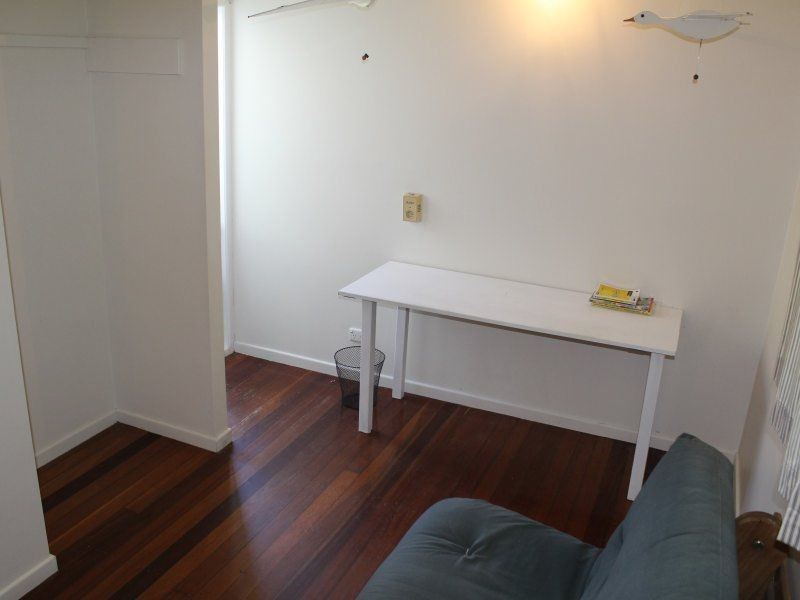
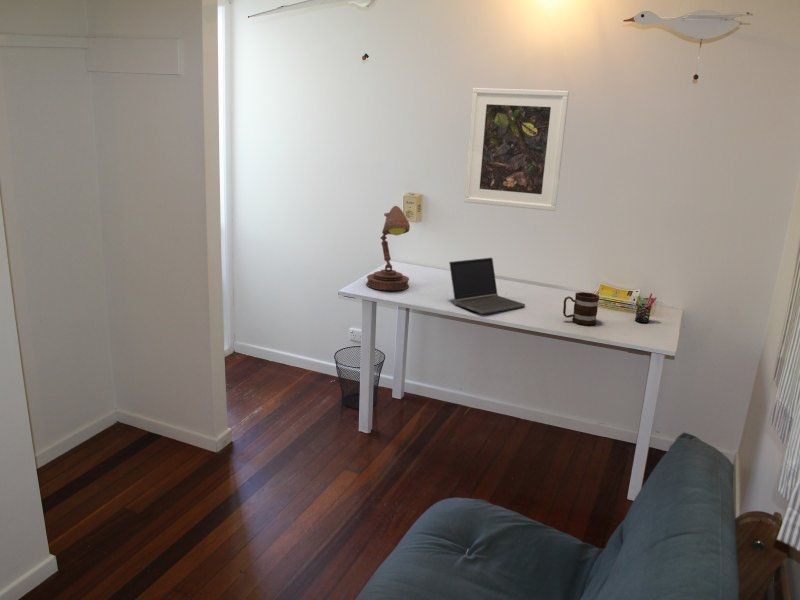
+ laptop computer (487, 284)
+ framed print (514, 149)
+ mug (580, 308)
+ pen holder (643, 307)
+ desk lamp (387, 245)
